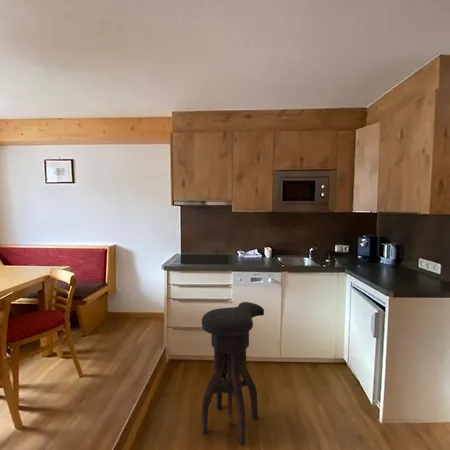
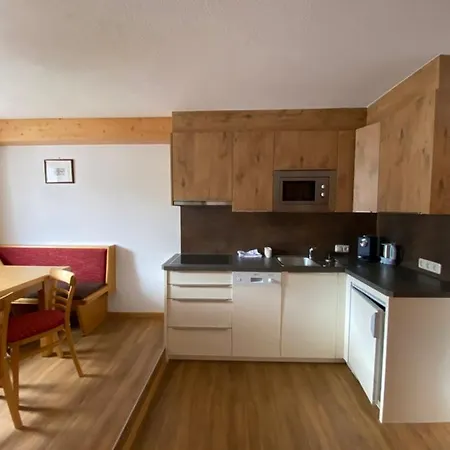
- stool (234, 365)
